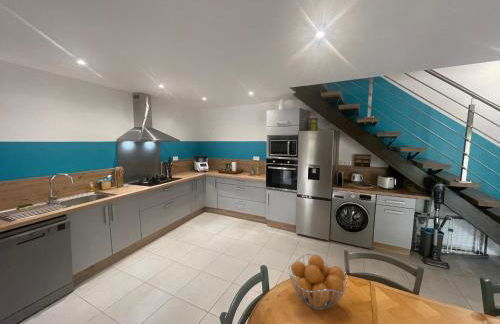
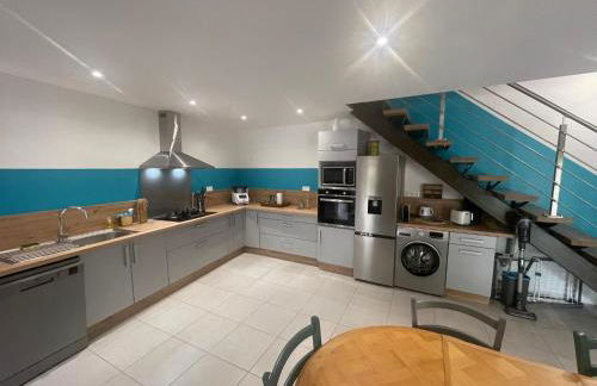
- fruit basket (316, 281)
